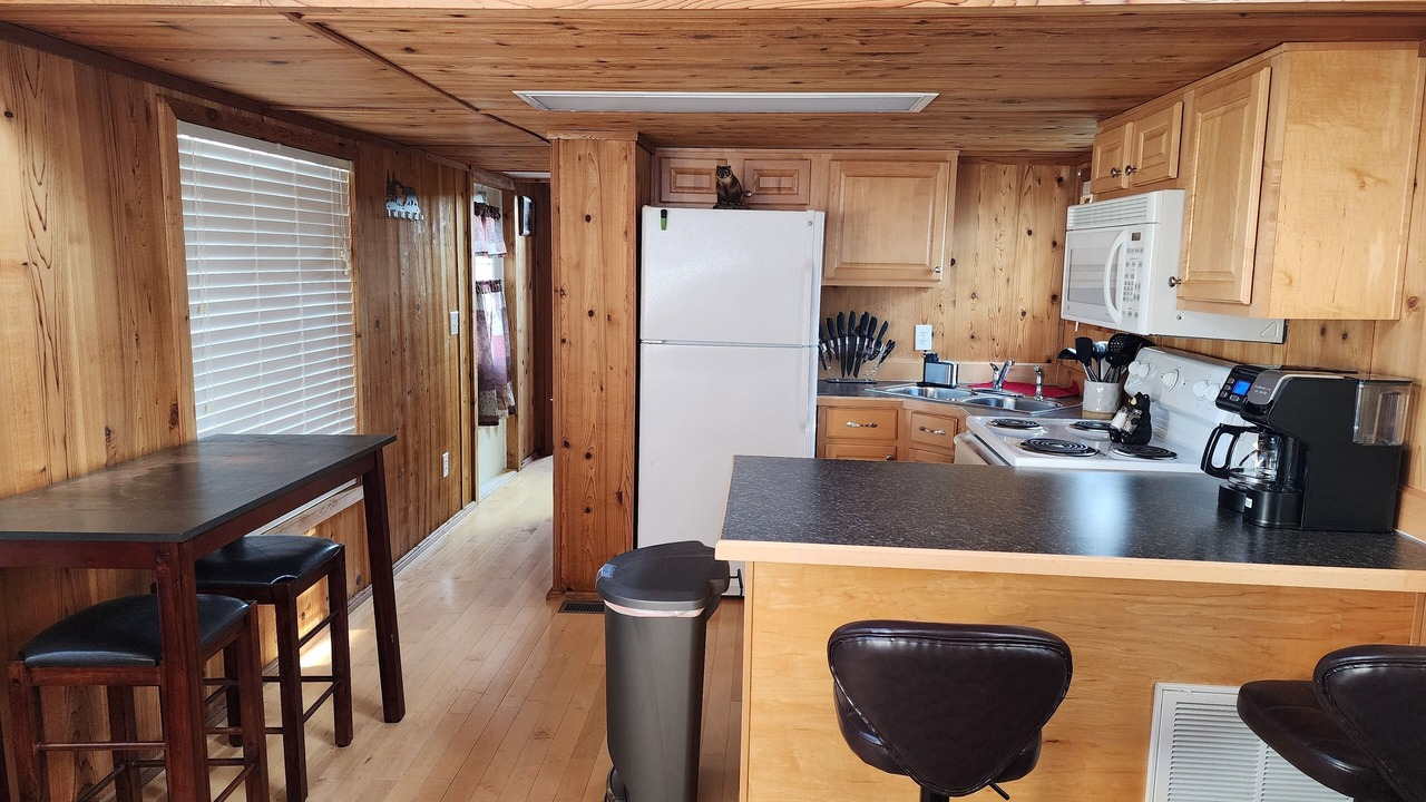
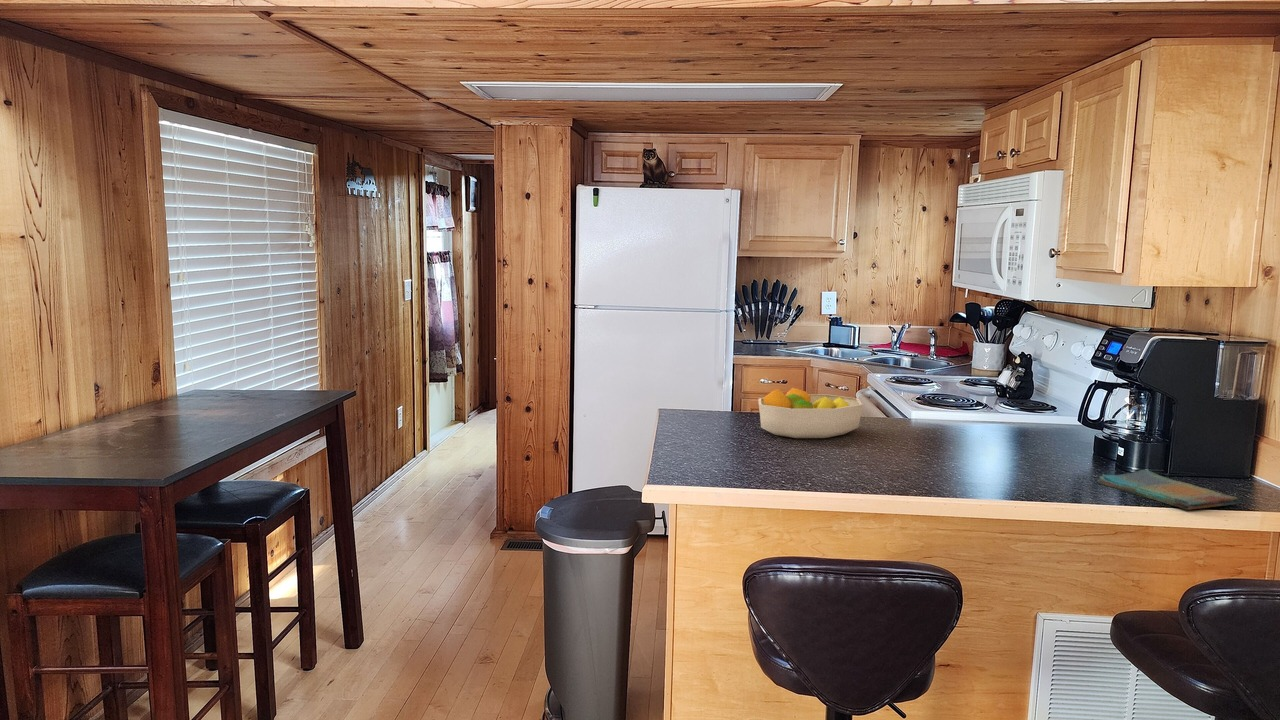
+ dish towel (1166, 488)
+ fruit bowl (809, 409)
